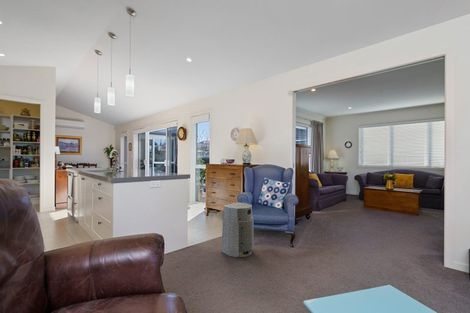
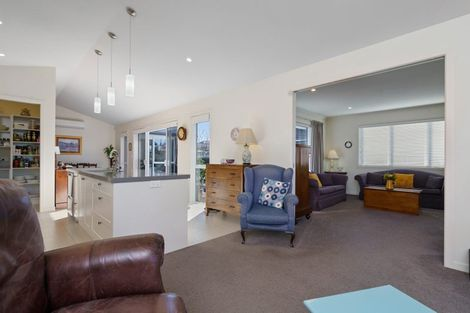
- air purifier (238, 228)
